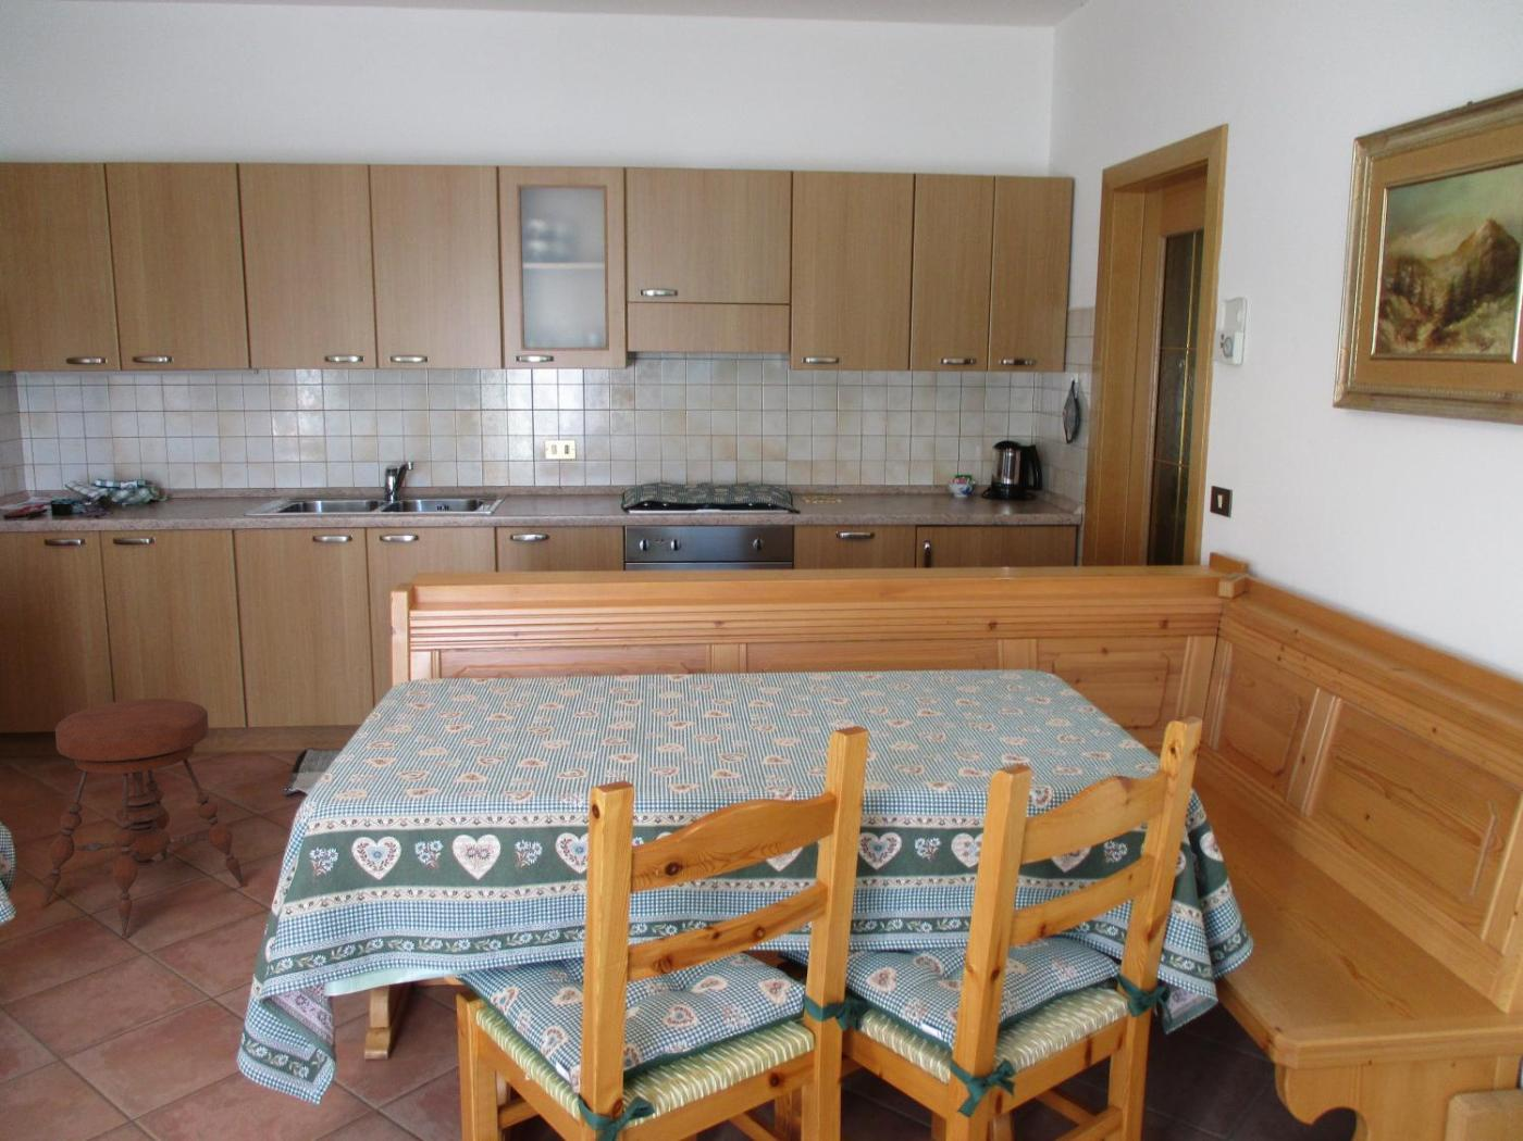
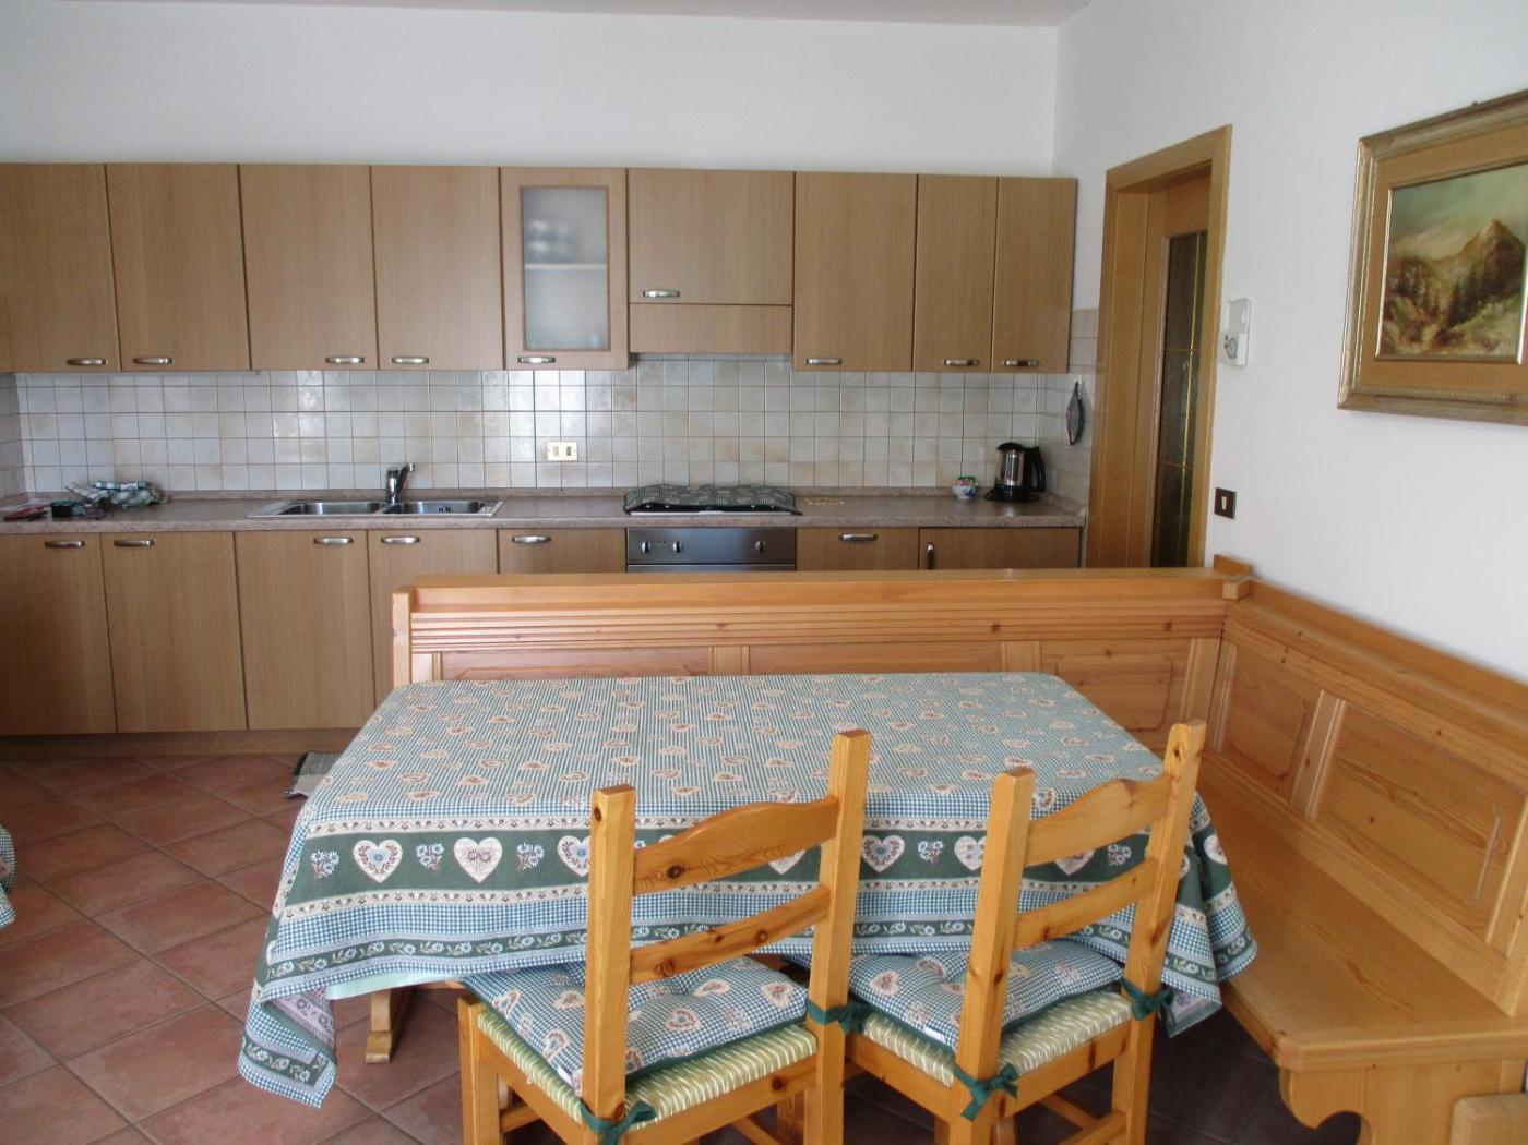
- stool (139, 803)
